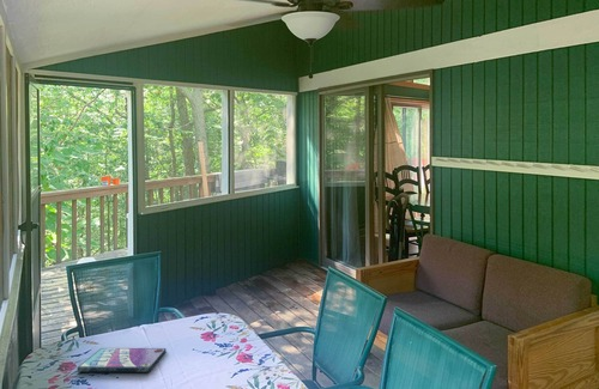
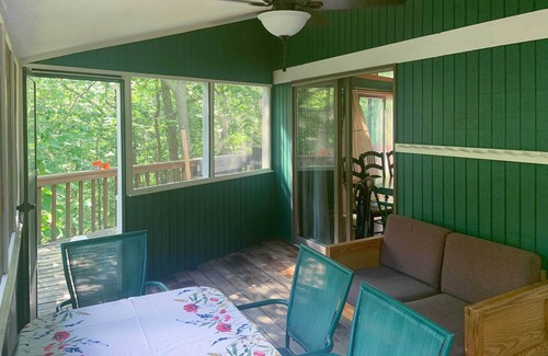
- video game case (123, 359)
